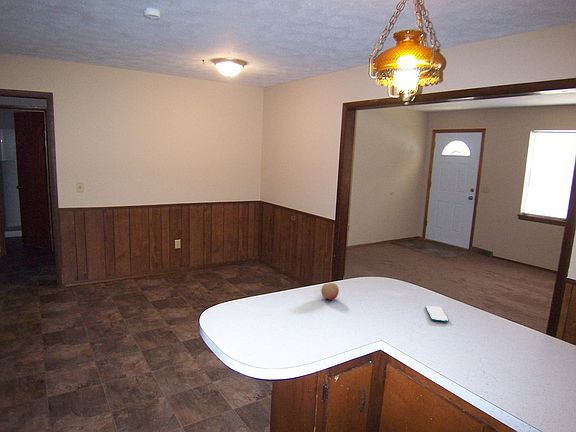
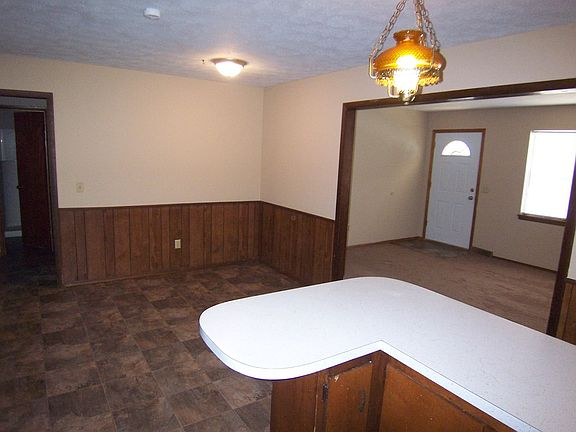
- fruit (330, 290)
- smartphone (436, 313)
